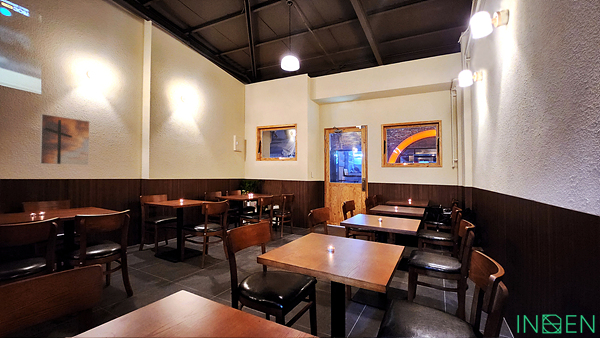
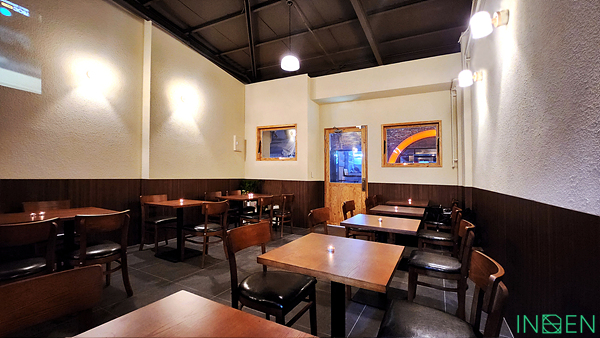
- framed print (66, 141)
